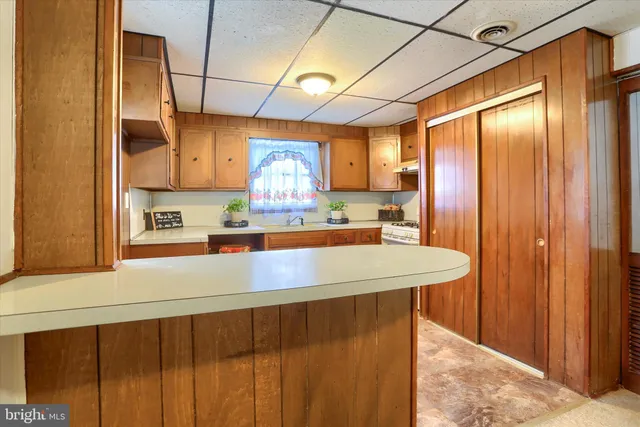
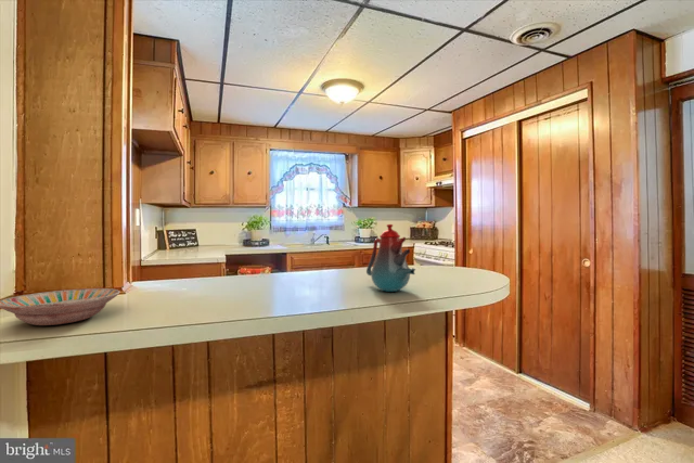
+ teakettle (388, 257)
+ bowl (63, 307)
